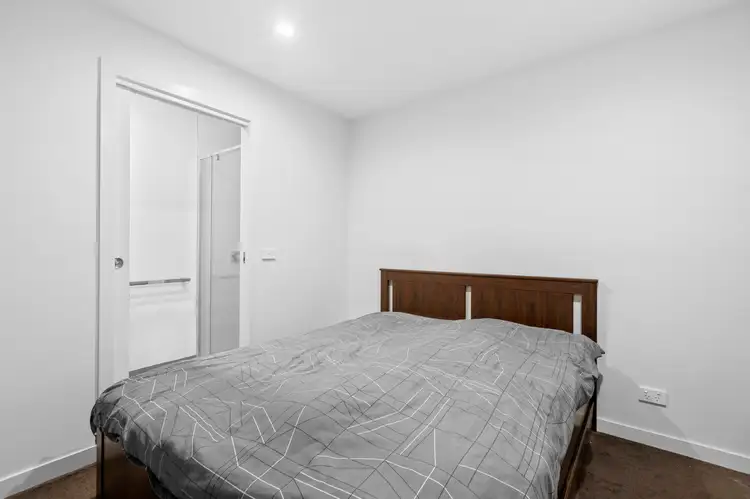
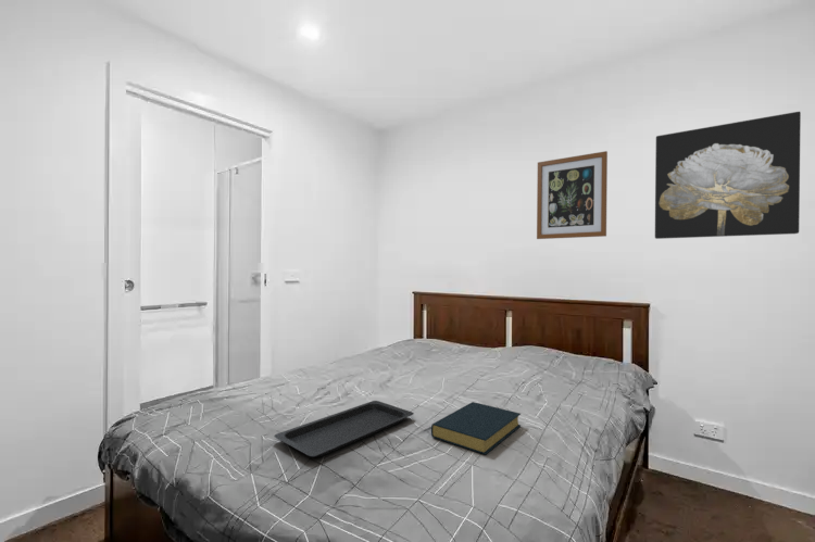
+ hardback book (477, 425)
+ wall art (720, 180)
+ wall art (569, 197)
+ serving tray (349, 426)
